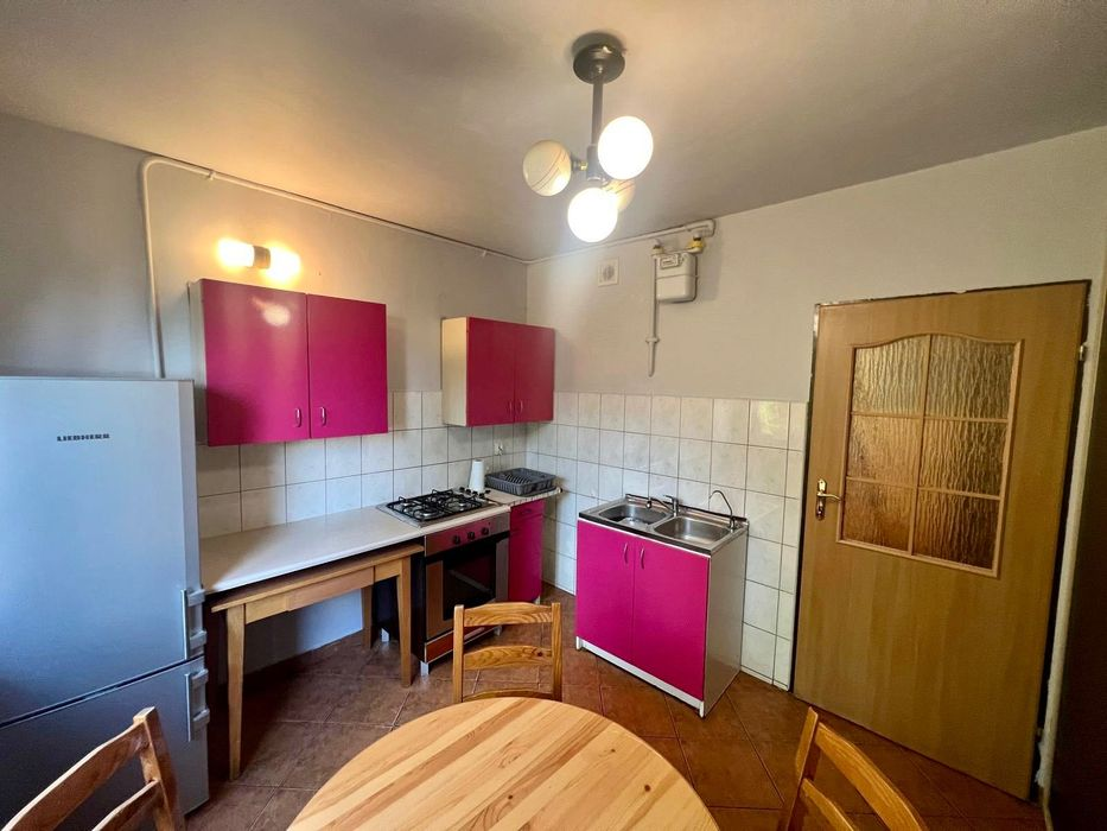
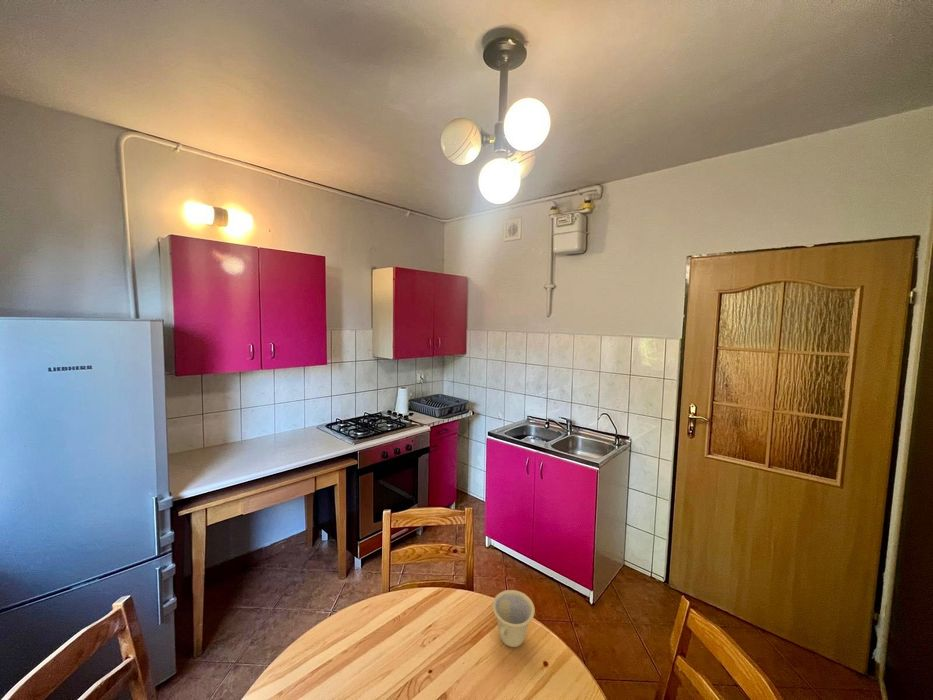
+ cup (513, 623)
